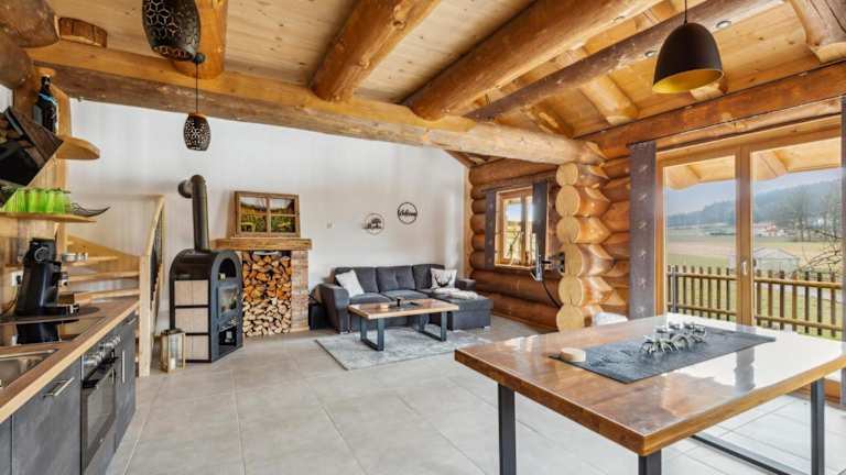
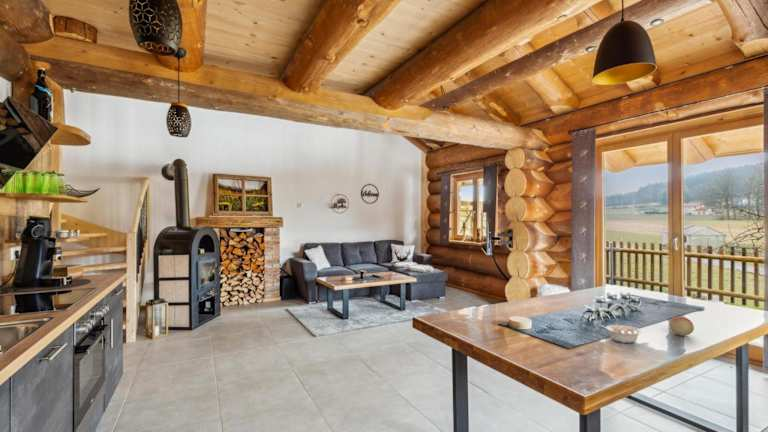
+ fruit (681, 326)
+ legume (622, 333)
